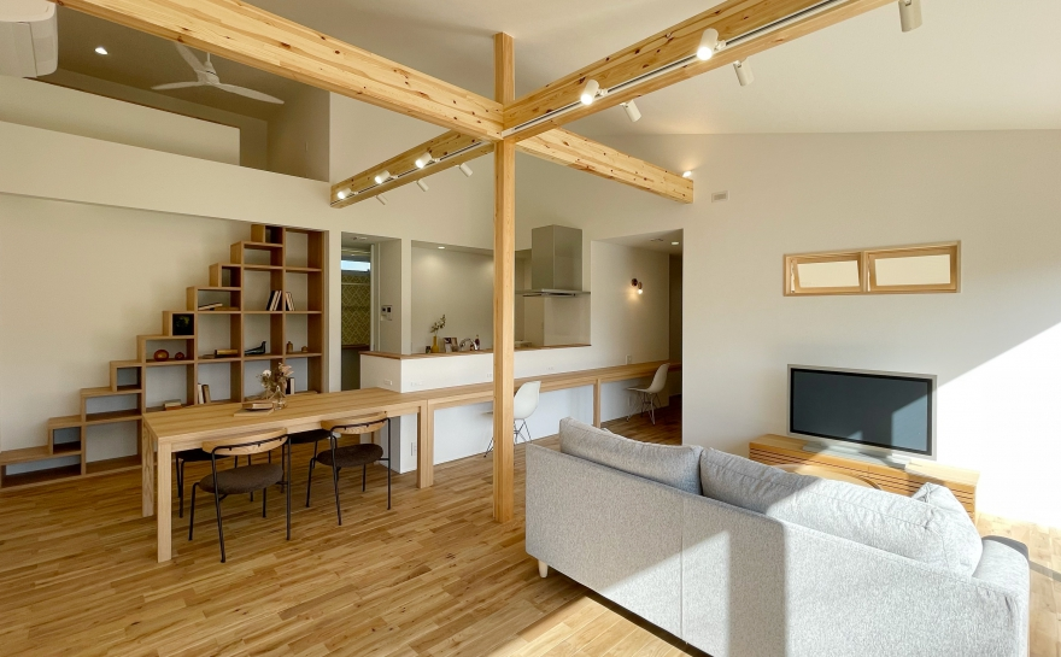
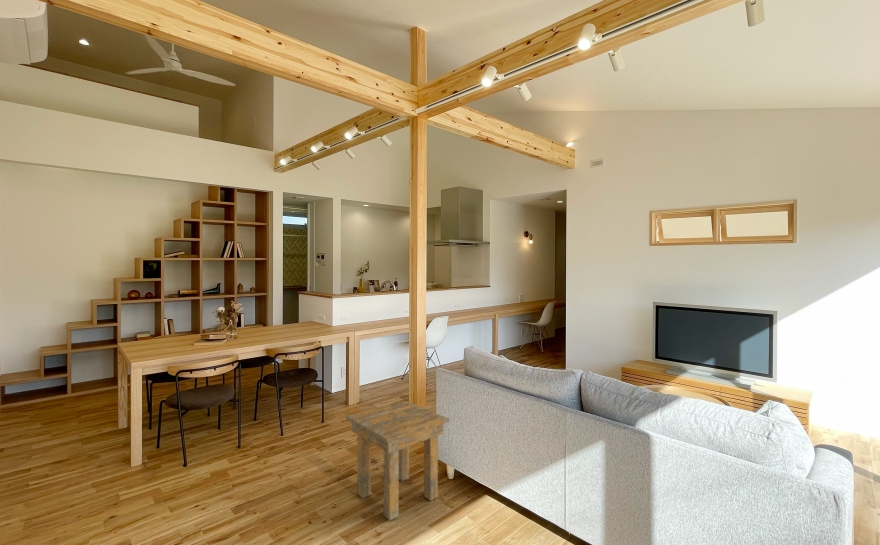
+ side table (397, 456)
